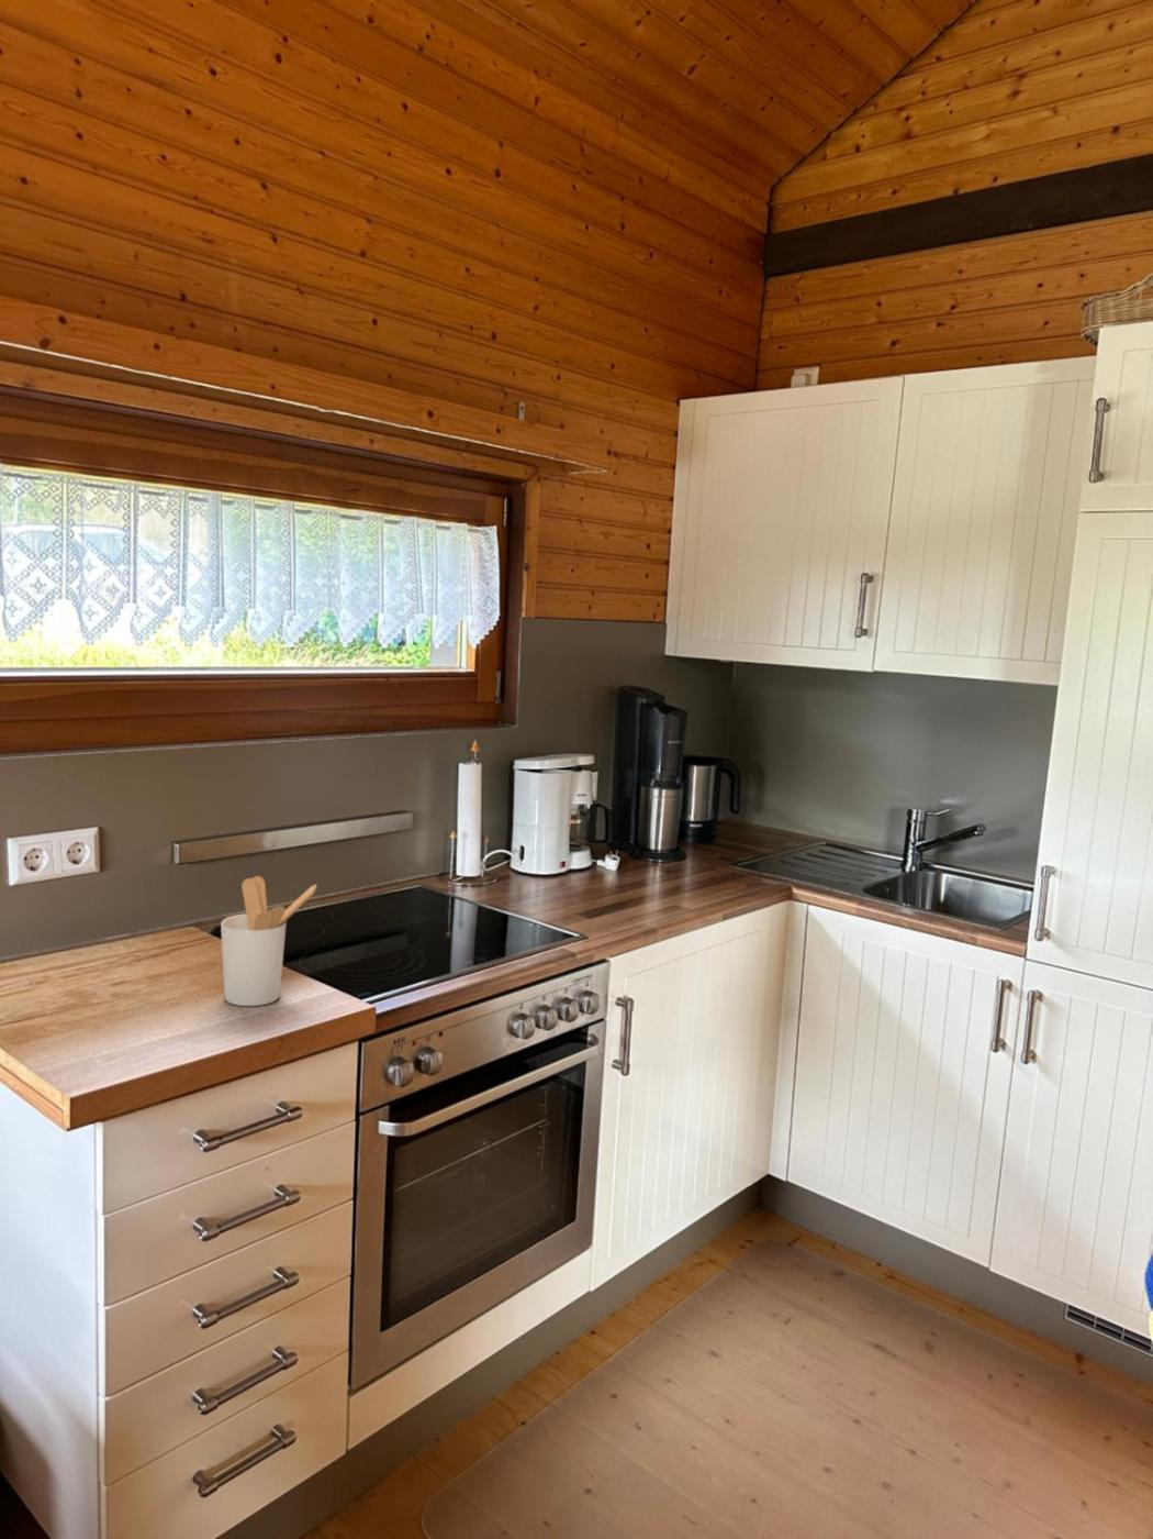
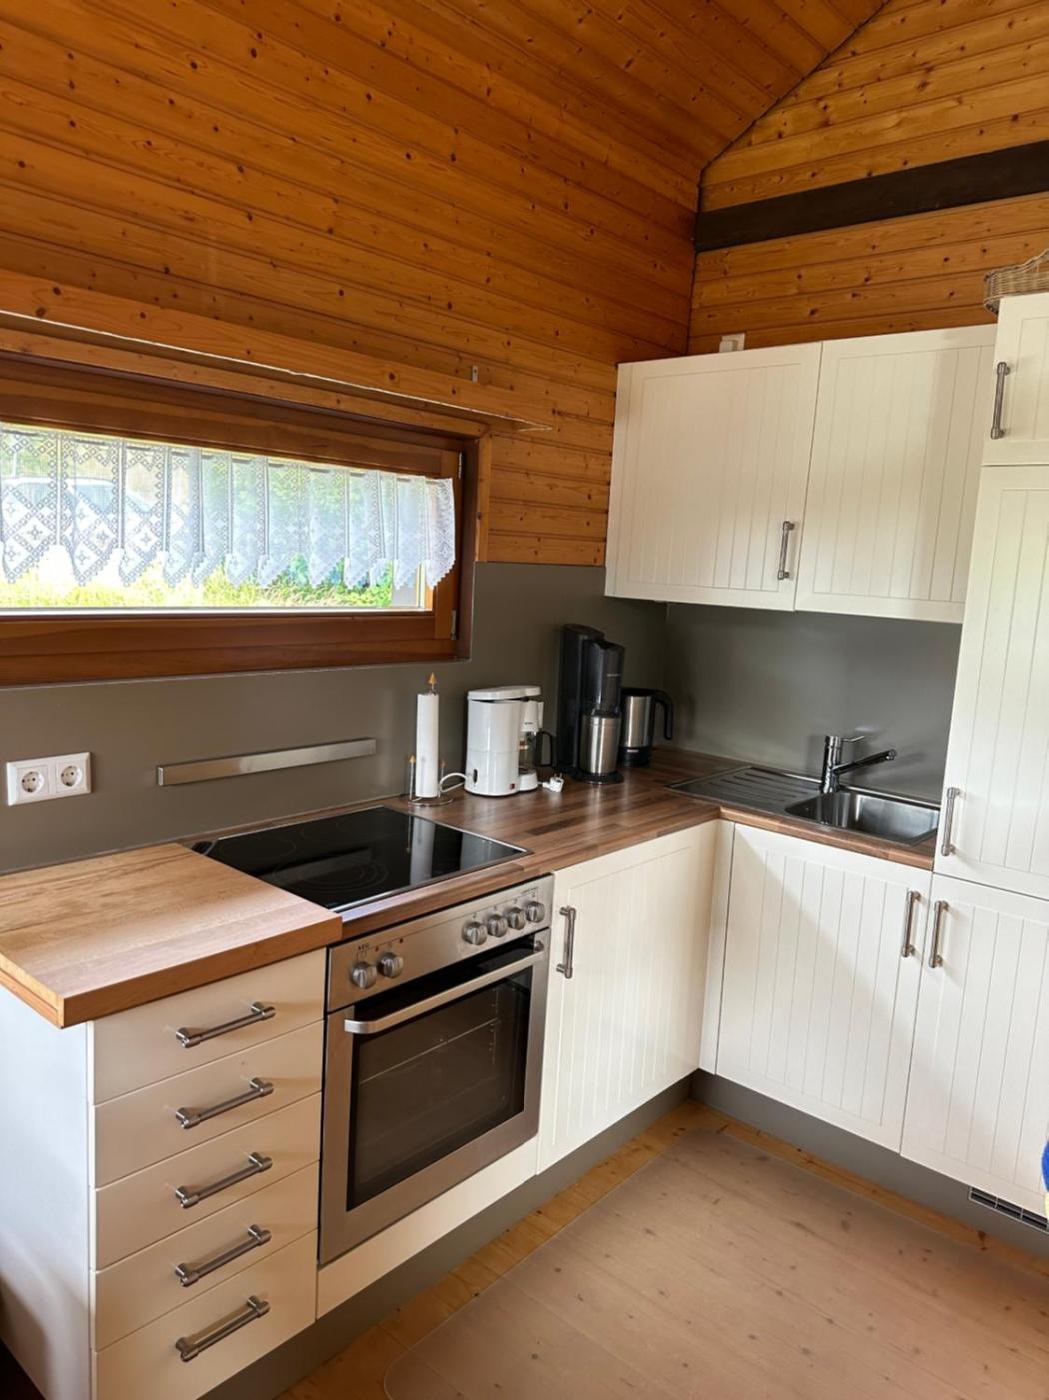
- utensil holder (270, 940)
